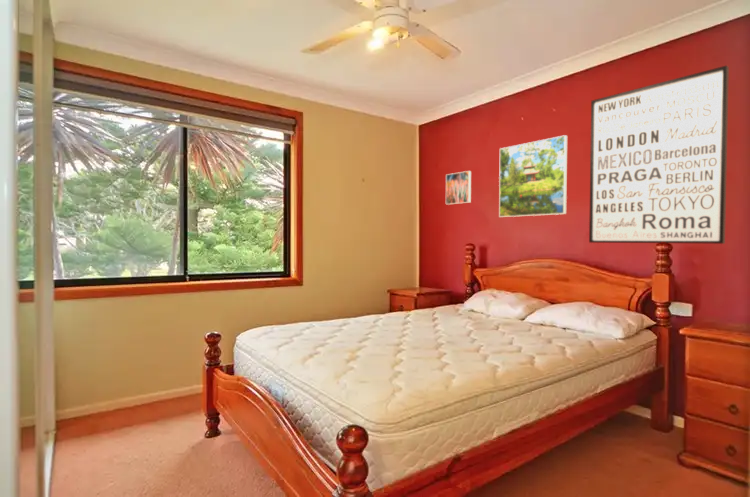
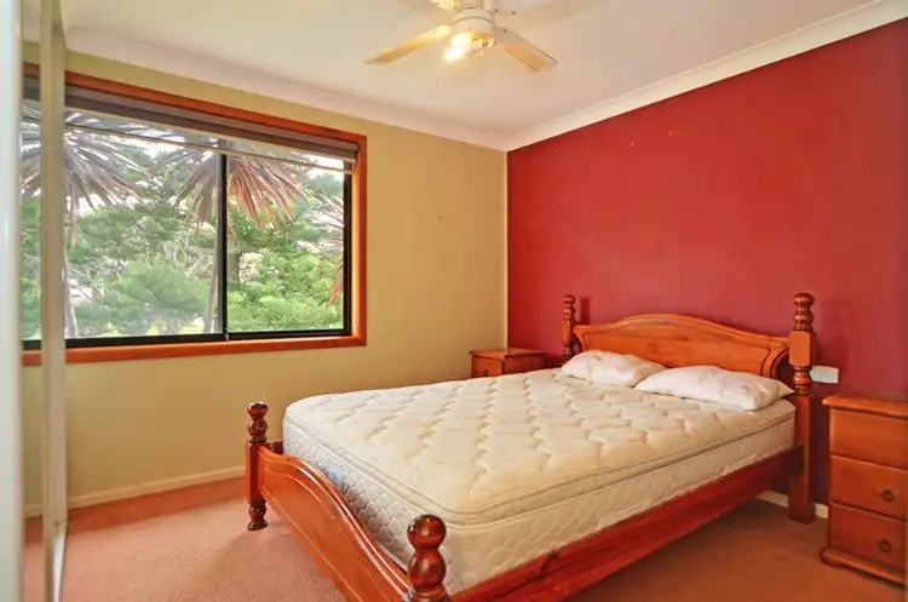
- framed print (458, 188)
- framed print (530, 179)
- wall art (651, 164)
